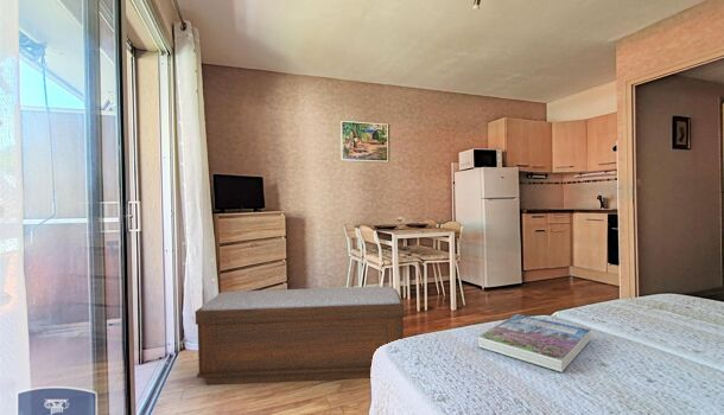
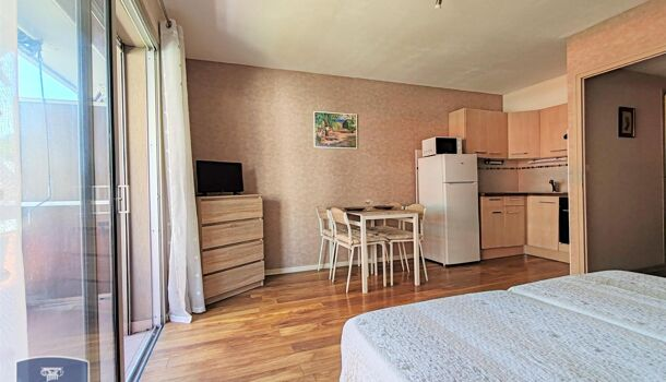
- bench (305, 330)
- book (534, 338)
